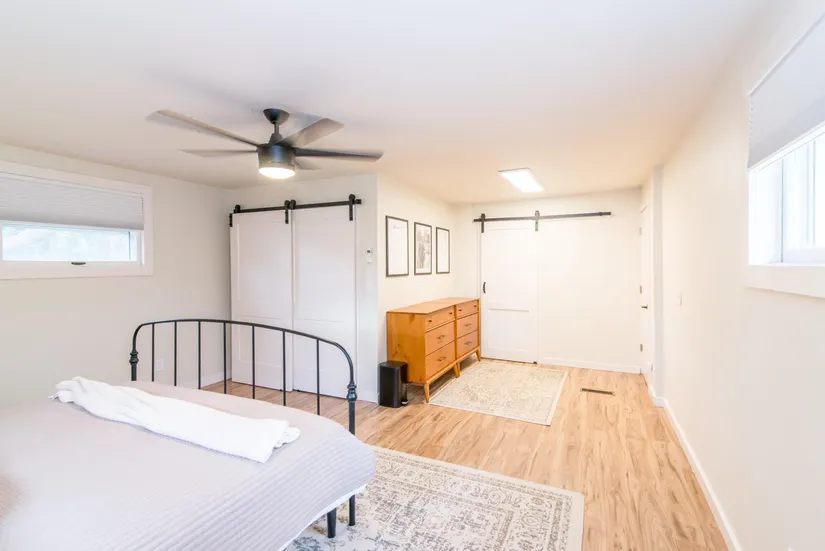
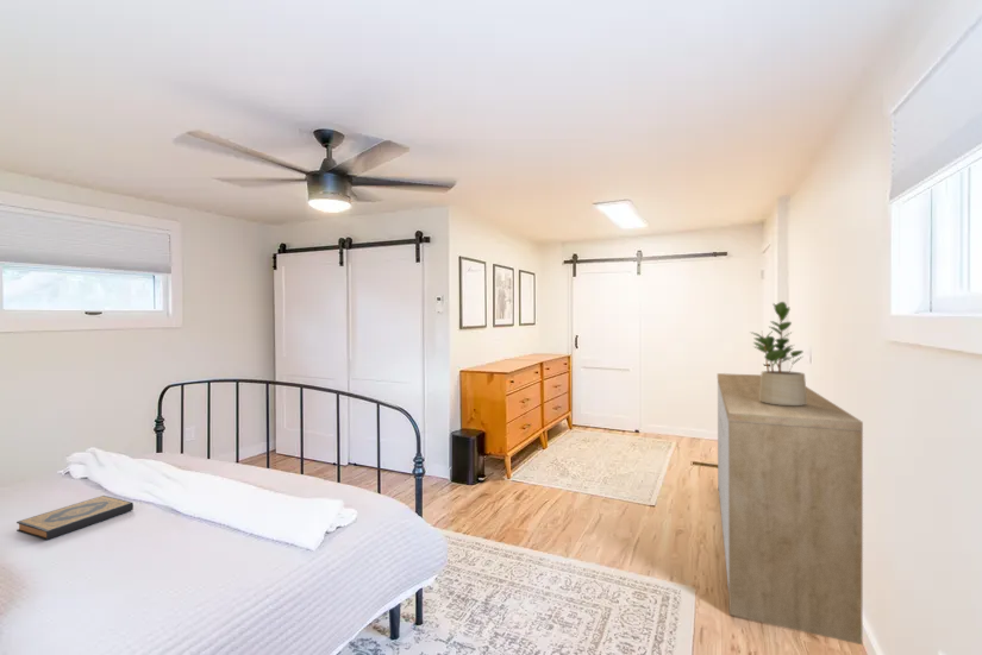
+ potted plant (777, 352)
+ hardback book (77, 515)
+ sideboard (767, 466)
